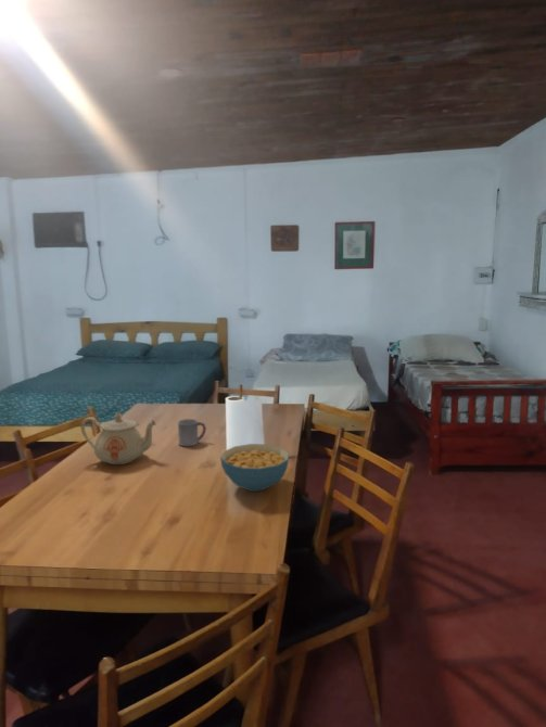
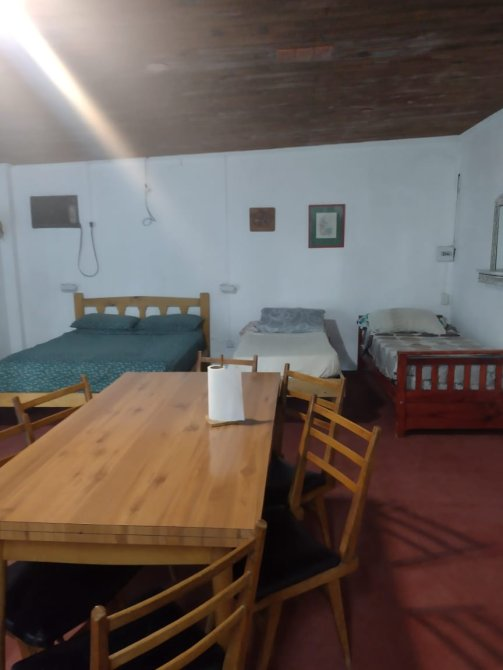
- teapot (119, 435)
- cereal bowl (255, 471)
- cup (192, 432)
